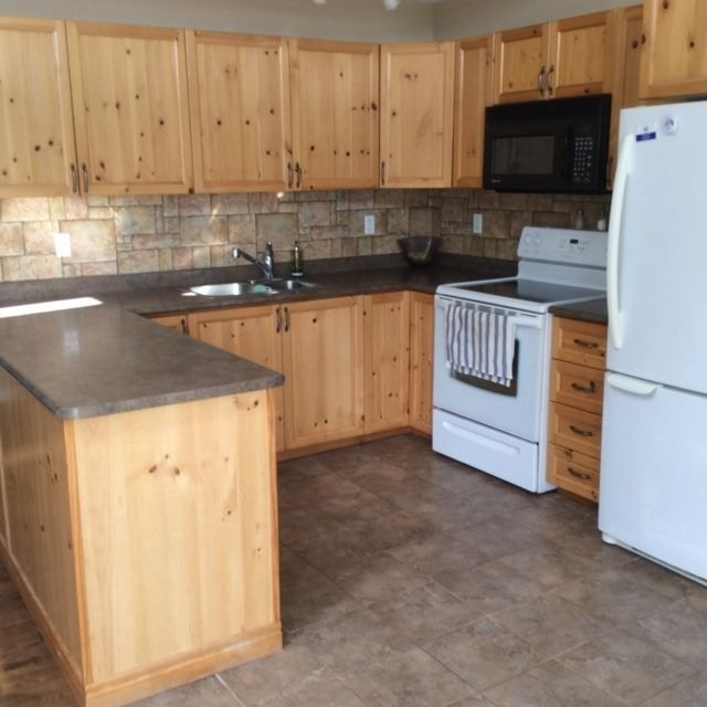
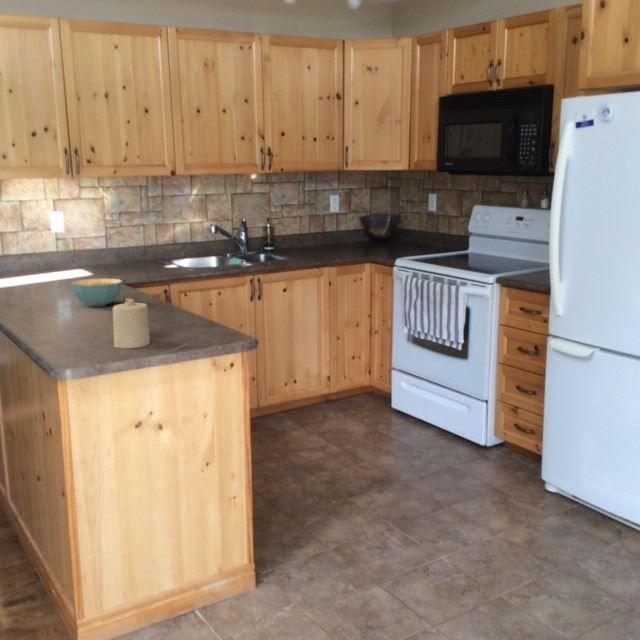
+ candle (131, 321)
+ cereal bowl (97, 293)
